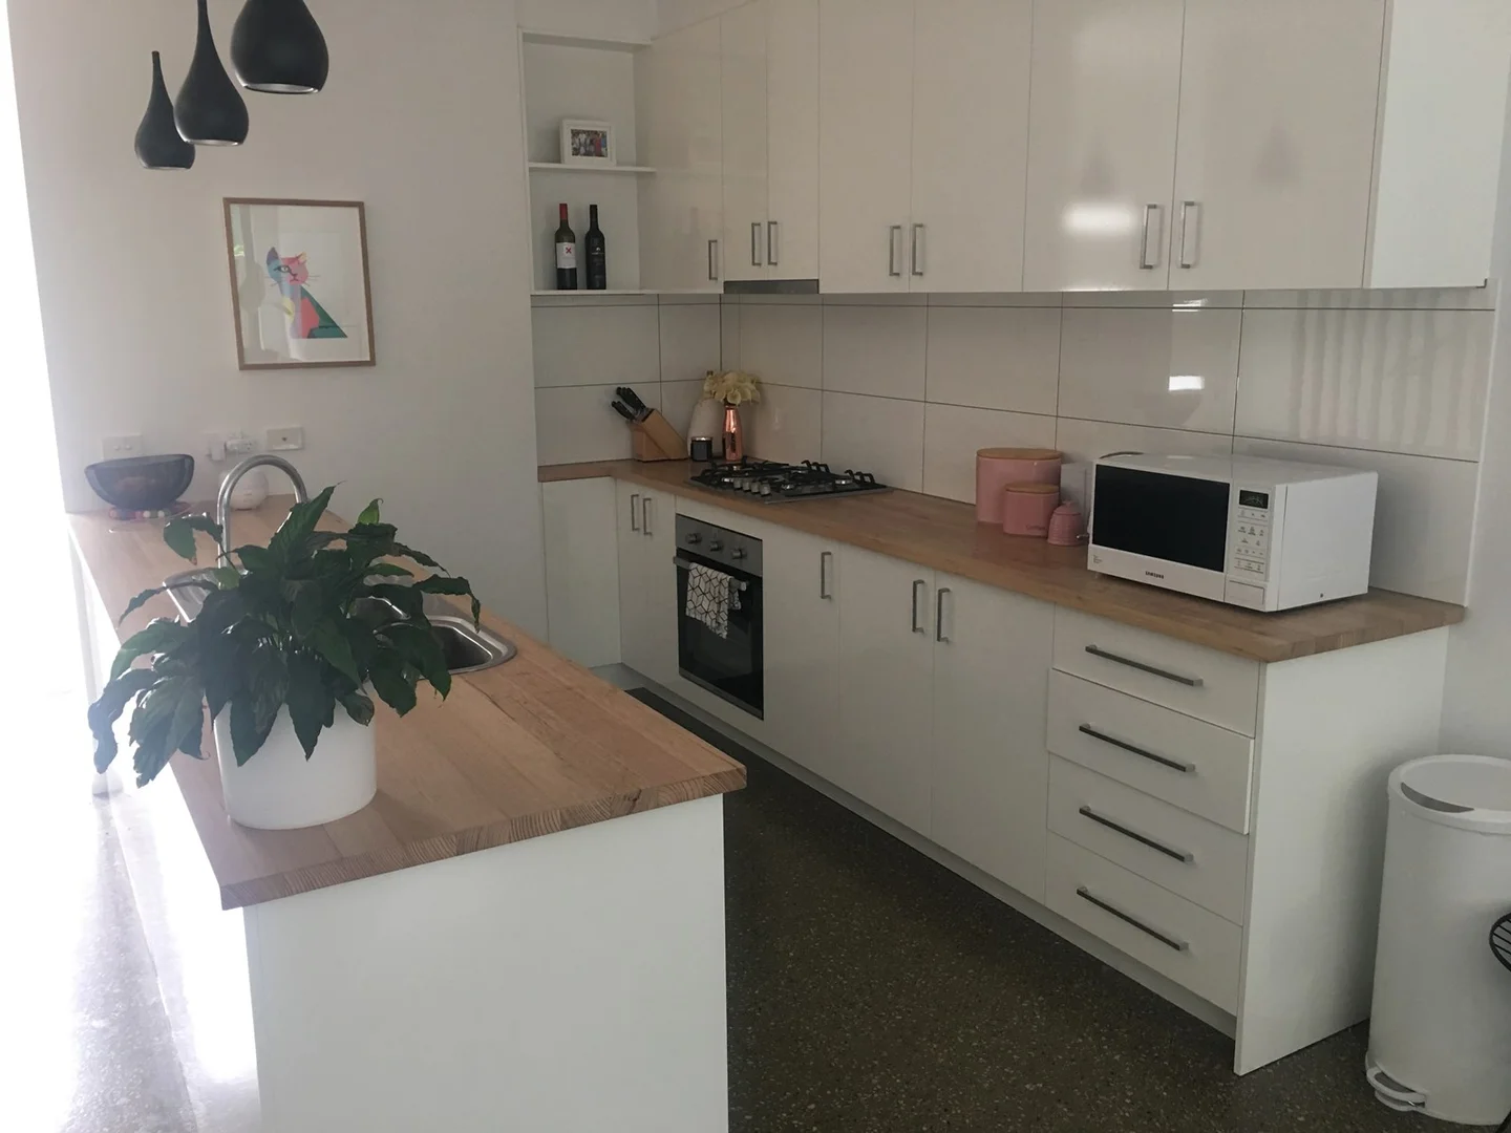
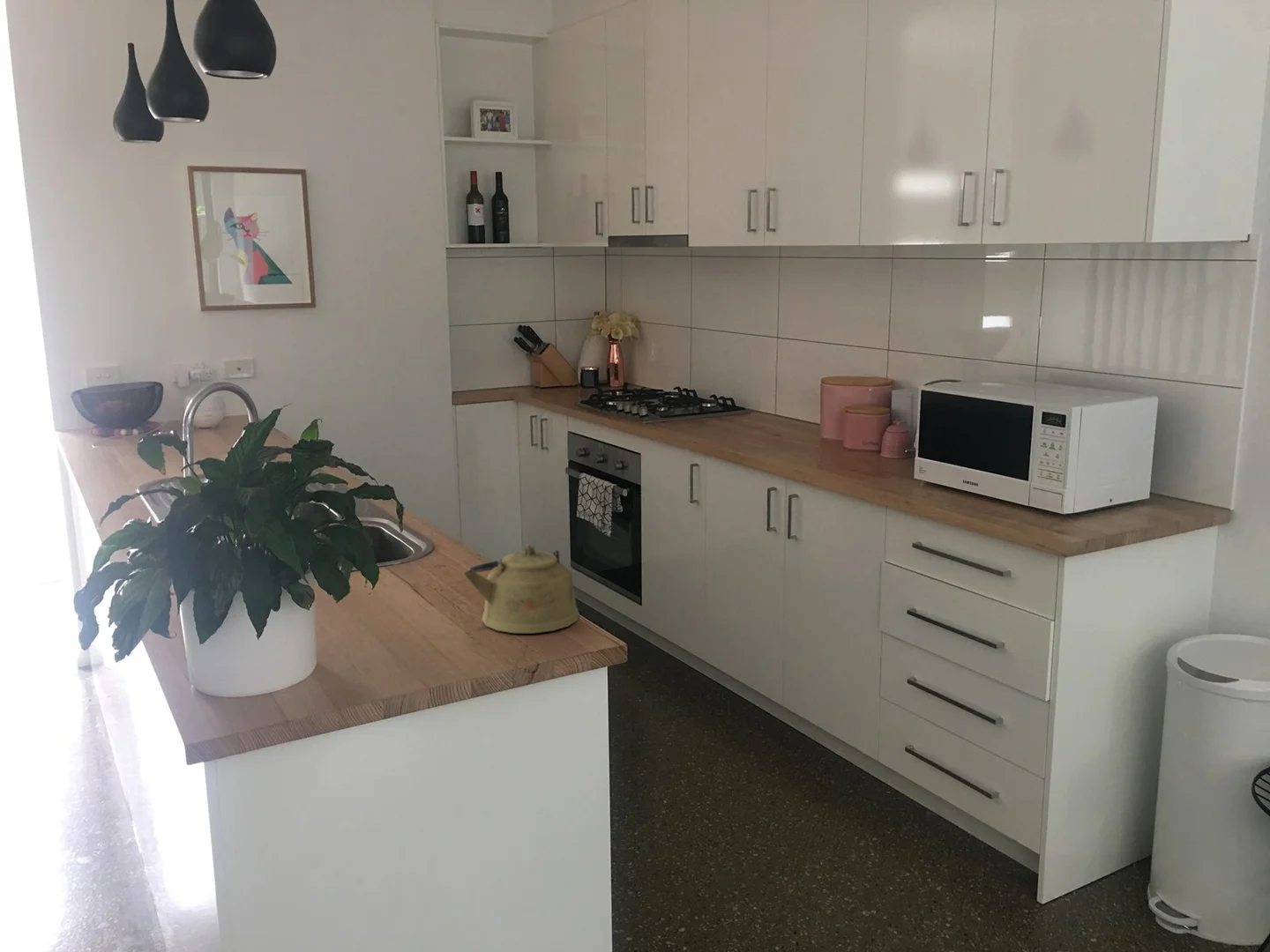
+ kettle (519, 582)
